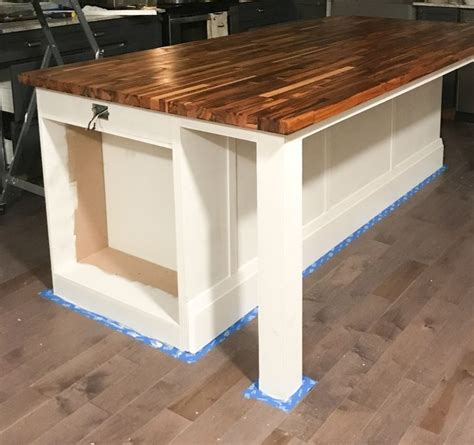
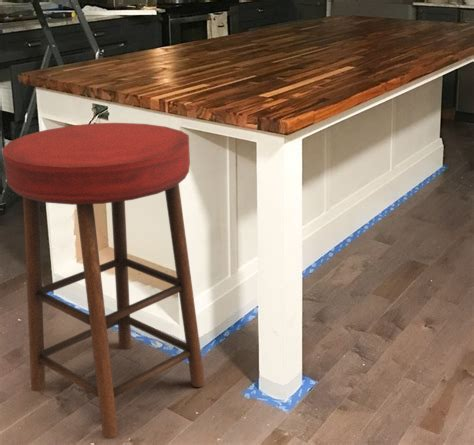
+ bar stool (108, 269)
